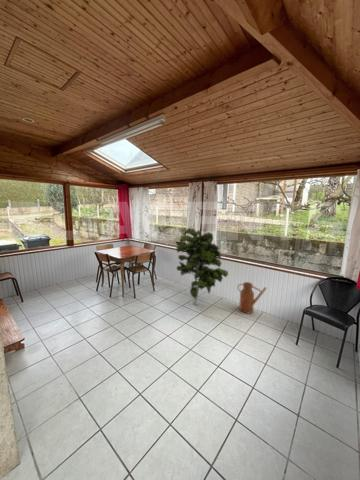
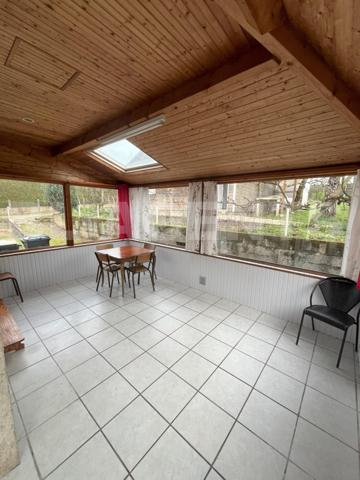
- indoor plant (200, 267)
- watering can (250, 297)
